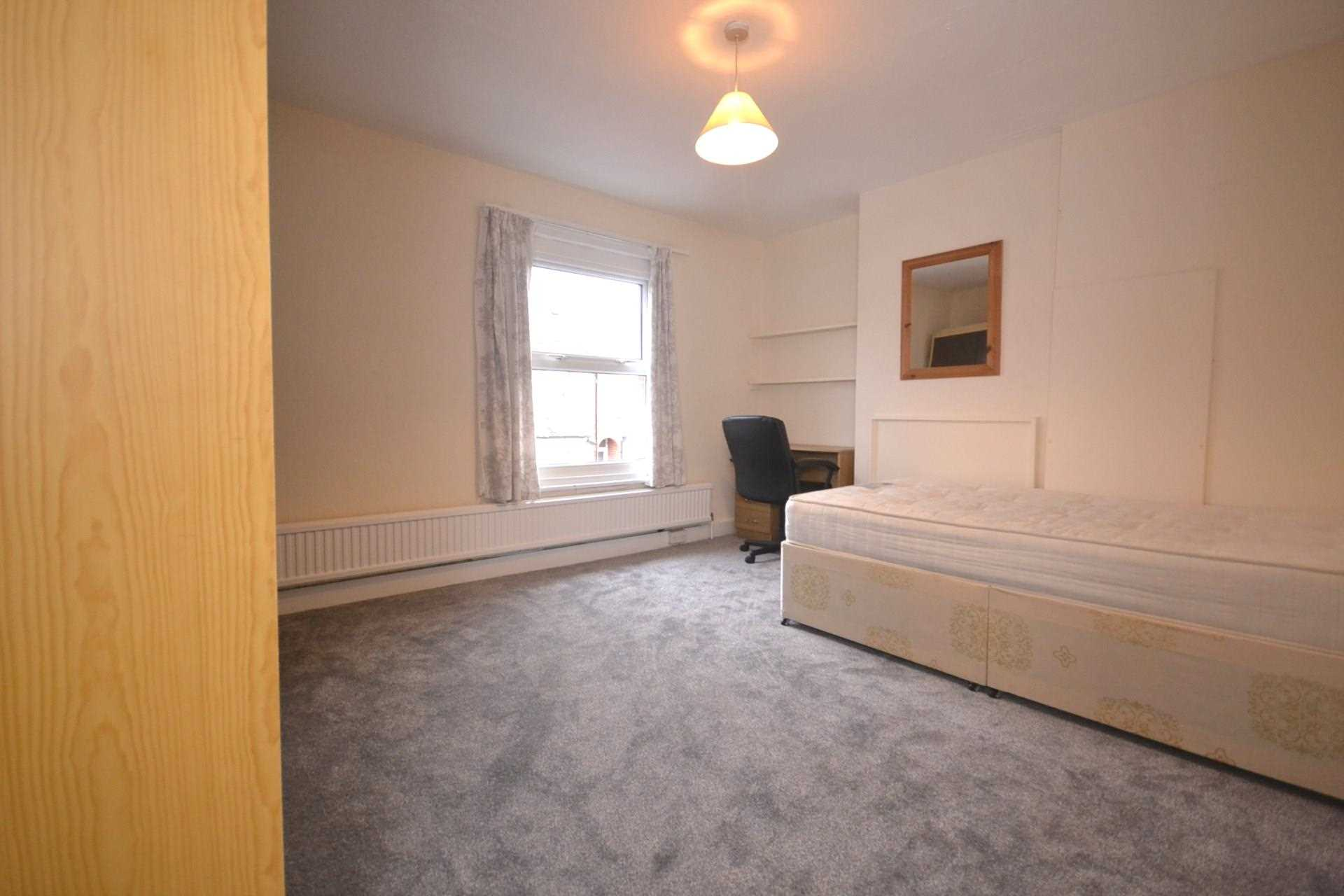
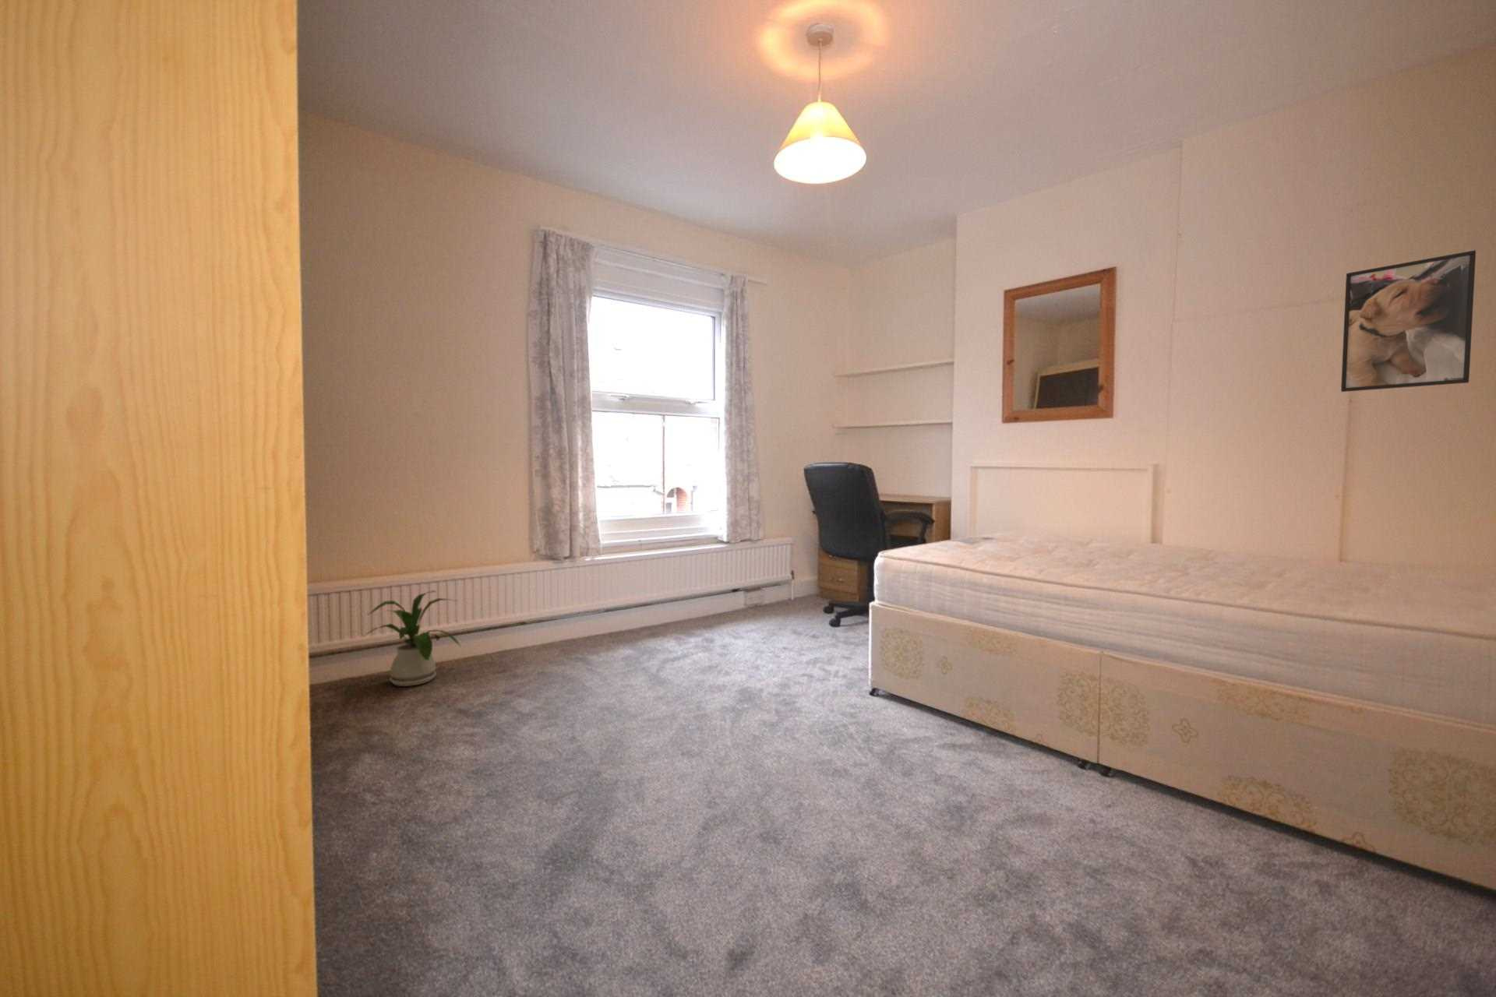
+ house plant (413, 632)
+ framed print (1404, 325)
